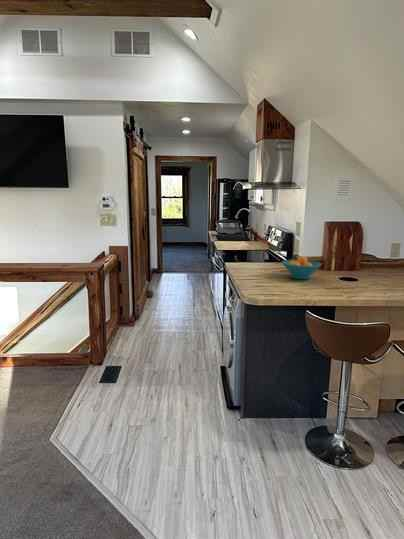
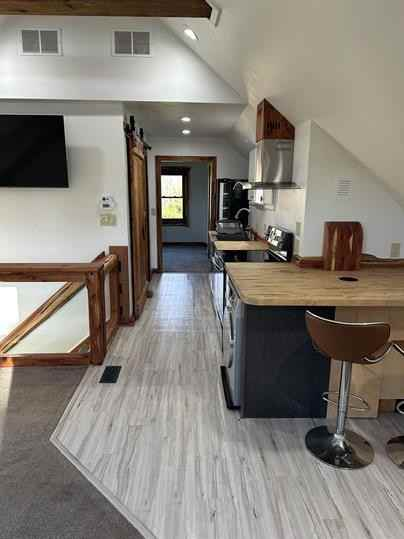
- fruit bowl (301, 266)
